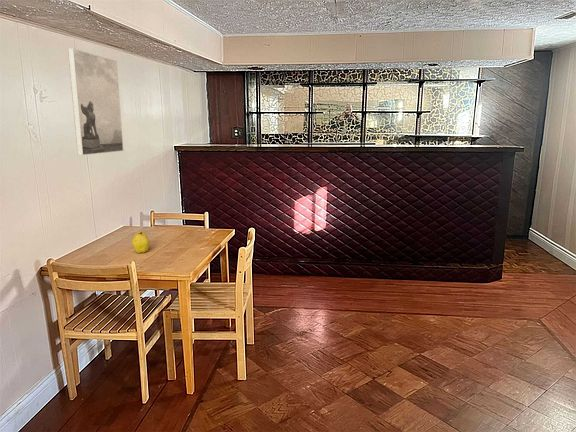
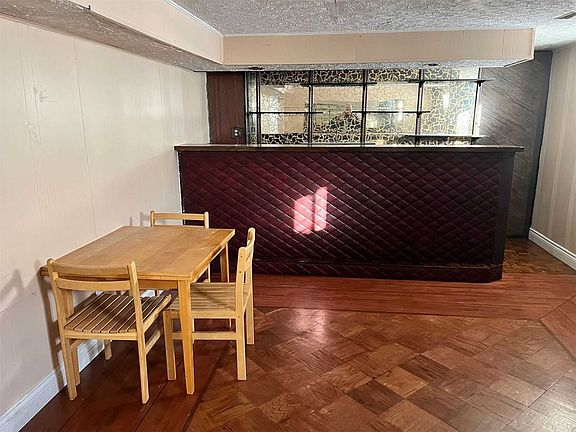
- fruit (140, 241)
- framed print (98, 105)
